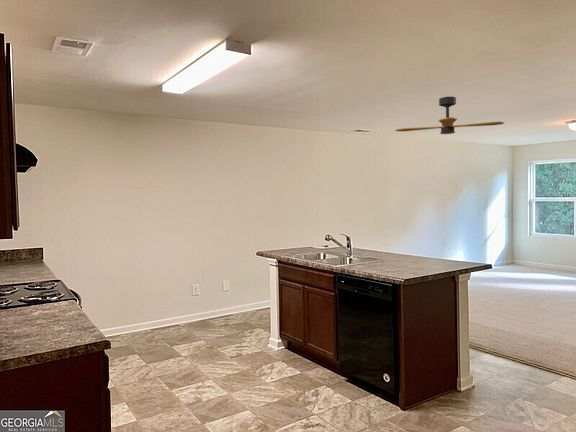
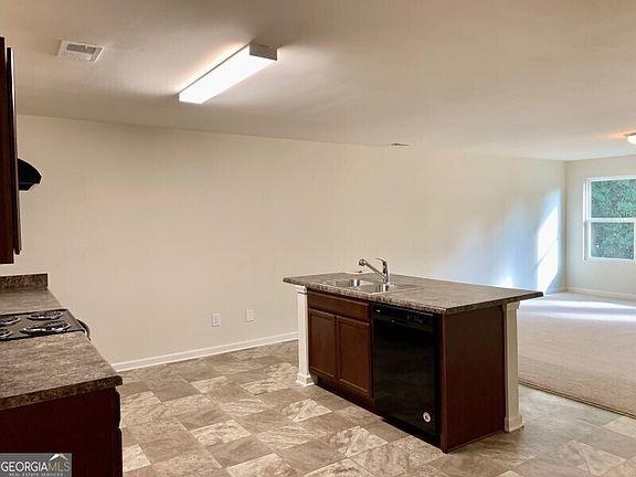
- ceiling fan (447, 114)
